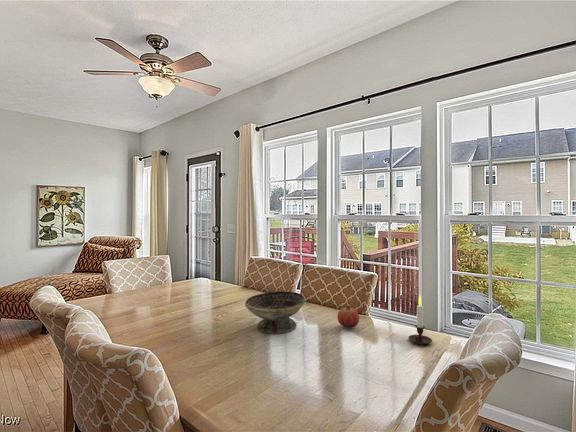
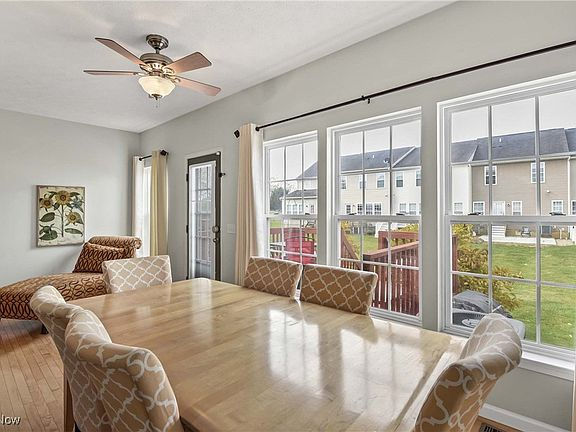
- candle (419, 318)
- fruit (348, 316)
- decorative bowl (275, 312)
